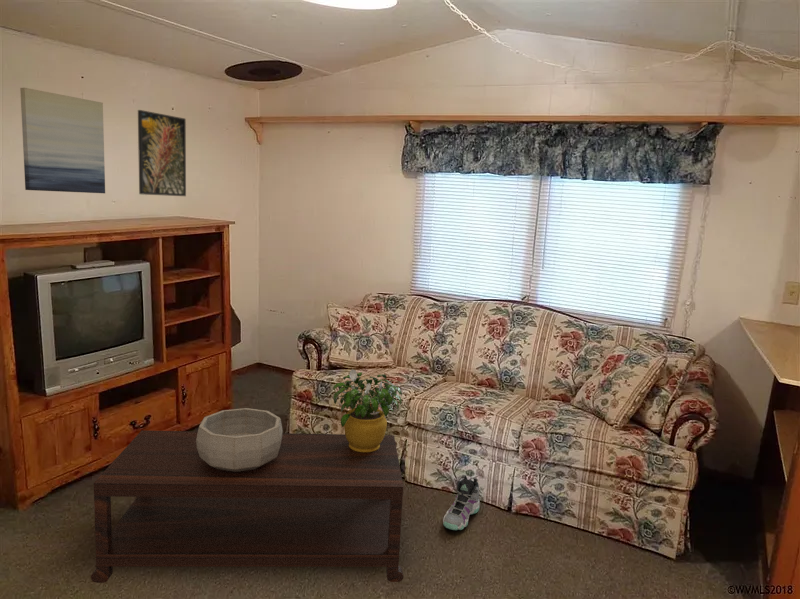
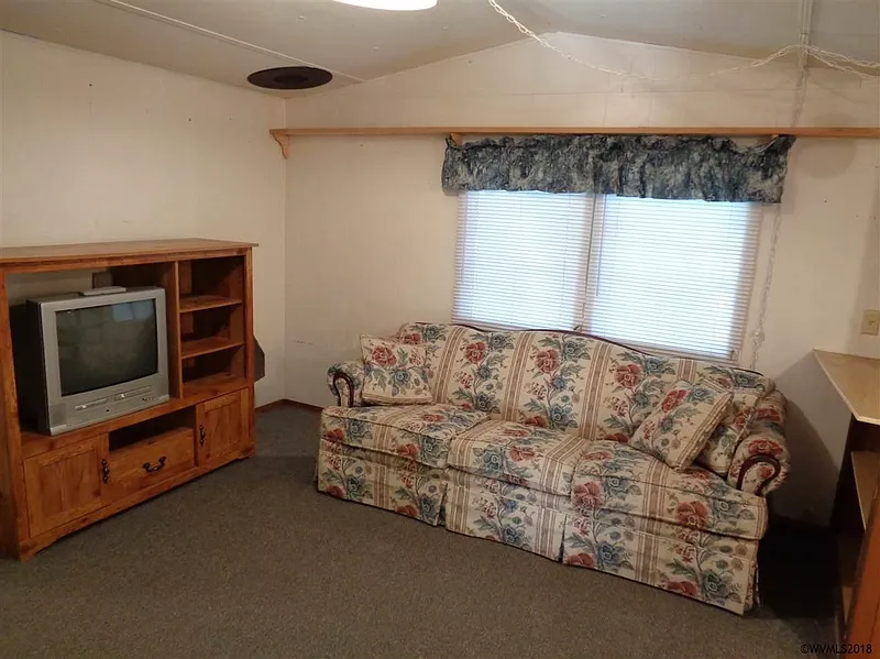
- coffee table (261, 501)
- sneaker (461, 497)
- potted flower (366, 408)
- decorative bowl (240, 440)
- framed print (163, 155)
- wall art (65, 144)
